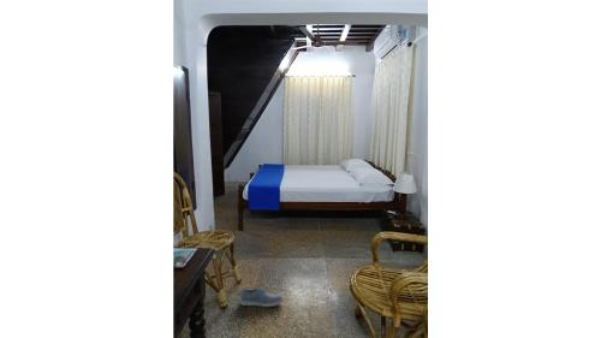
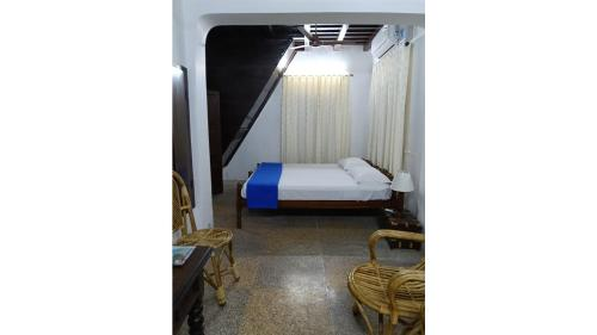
- shoe (262, 295)
